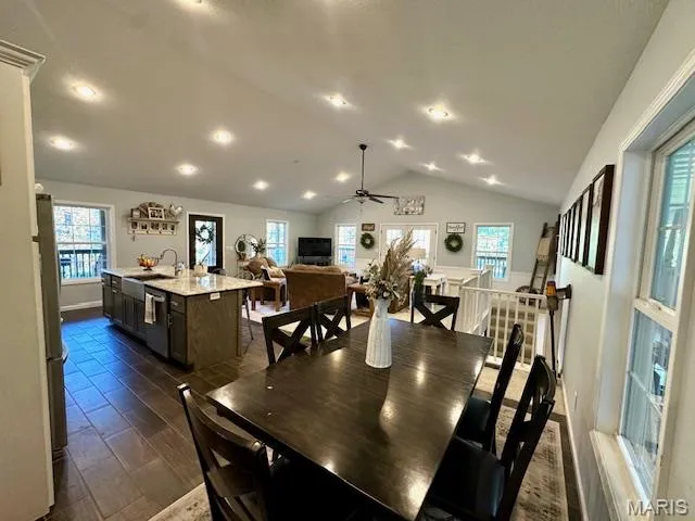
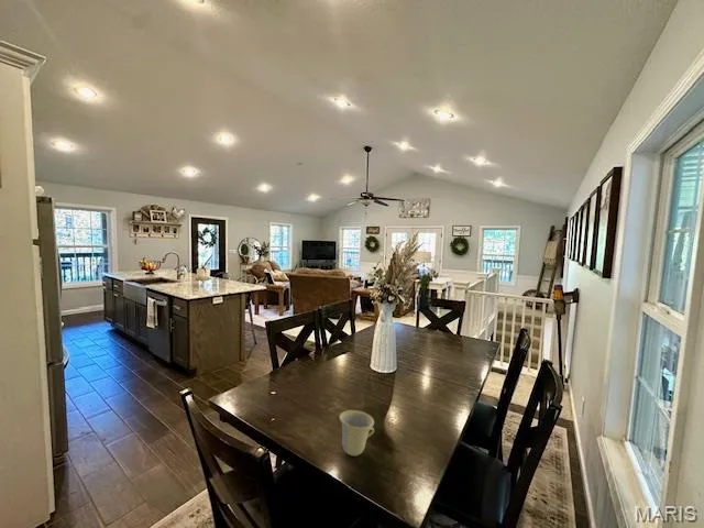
+ cup (355, 433)
